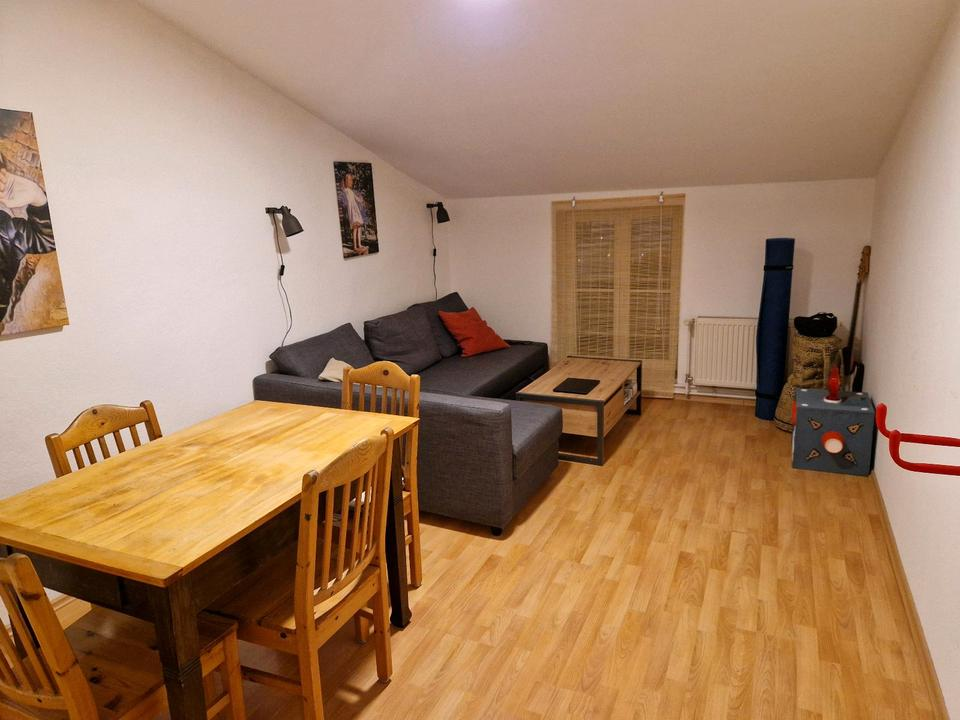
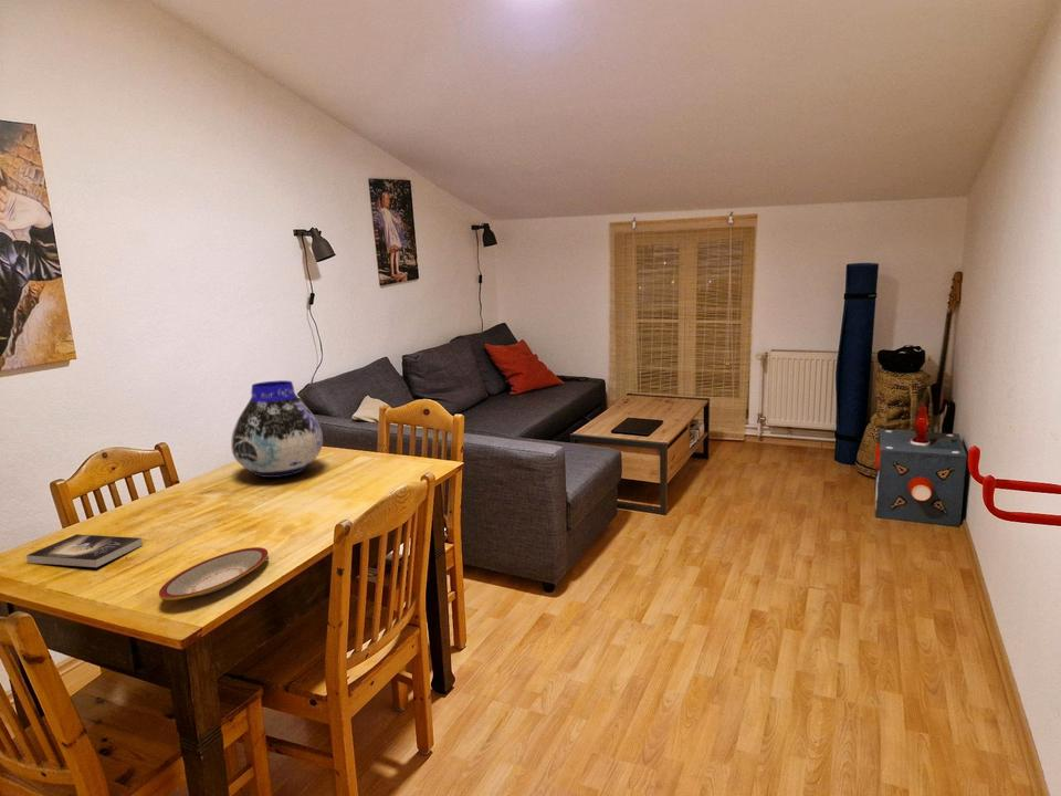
+ book (85, 549)
+ plate (217, 575)
+ vase (276, 429)
